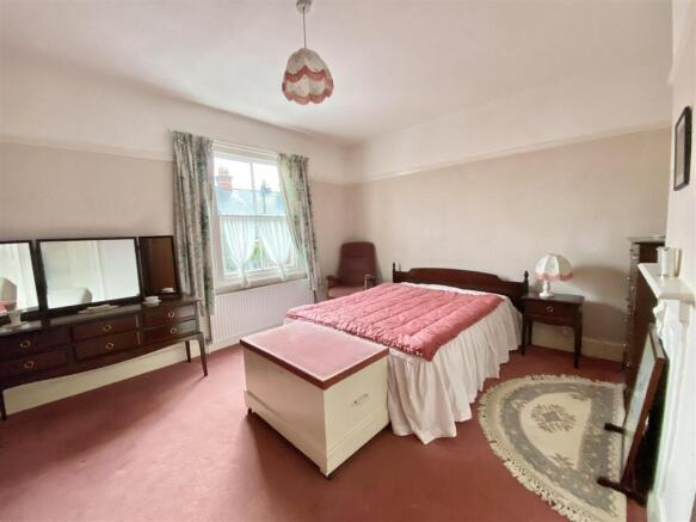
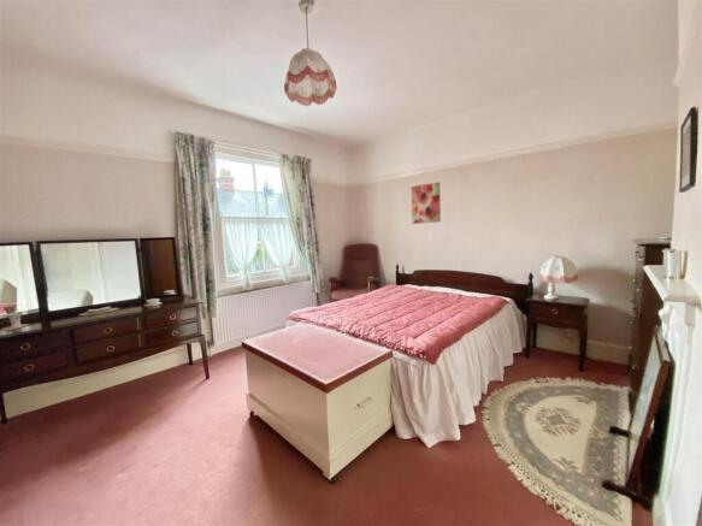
+ wall art (425, 203)
